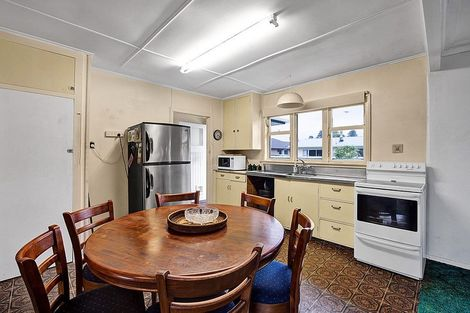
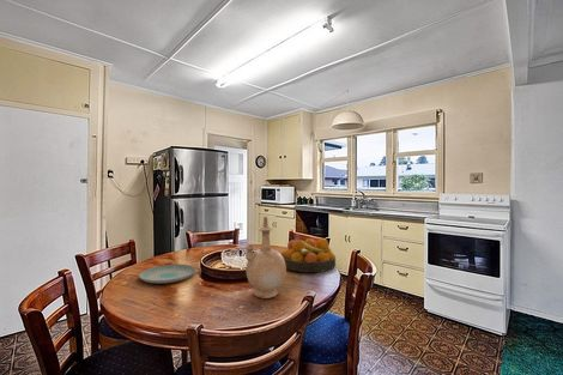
+ vase (265, 255)
+ plate (168, 273)
+ fruit bowl (307, 250)
